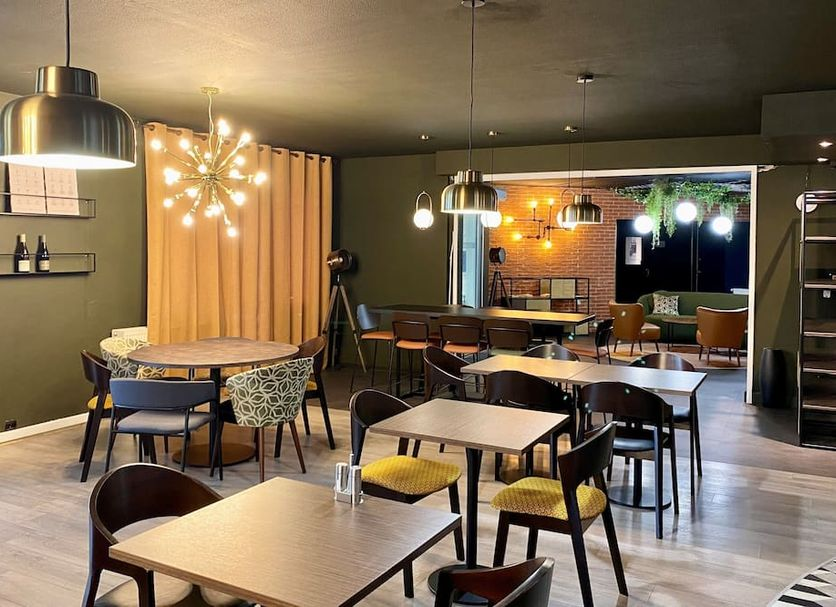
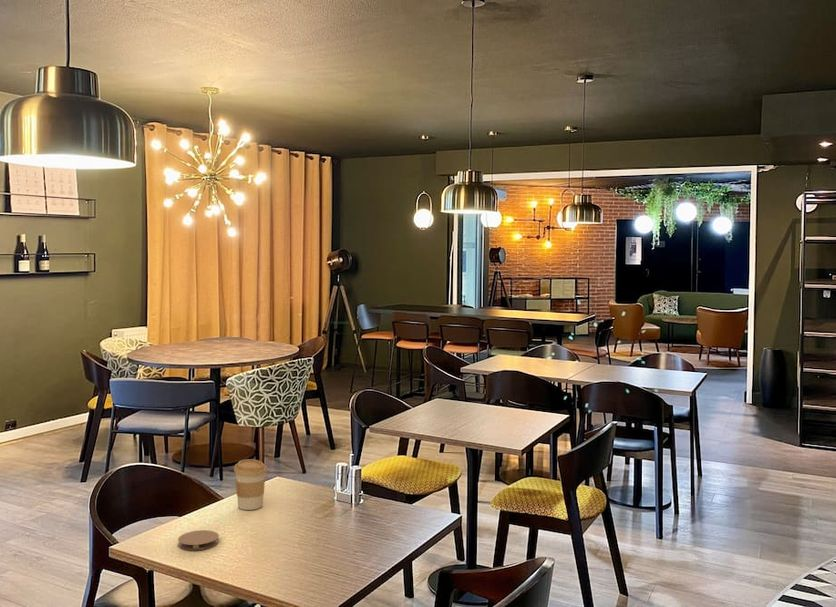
+ coaster (198, 539)
+ coffee cup (250, 483)
